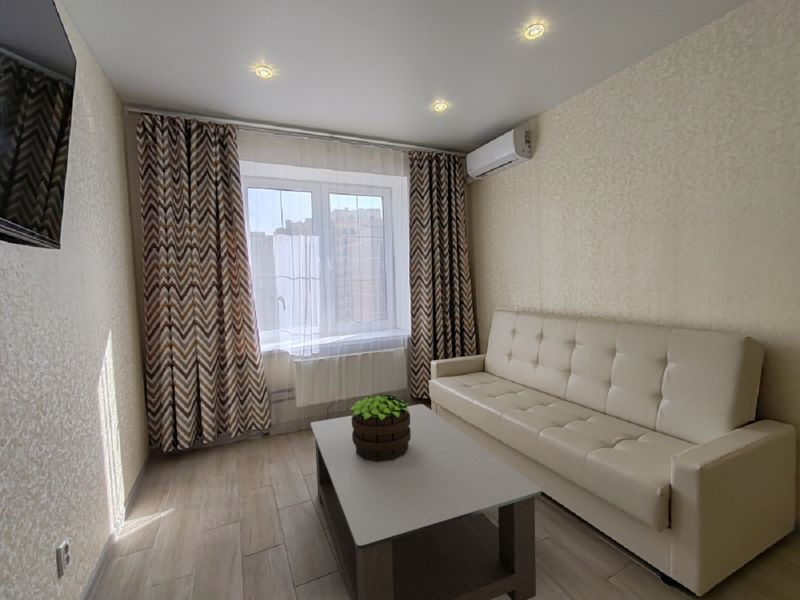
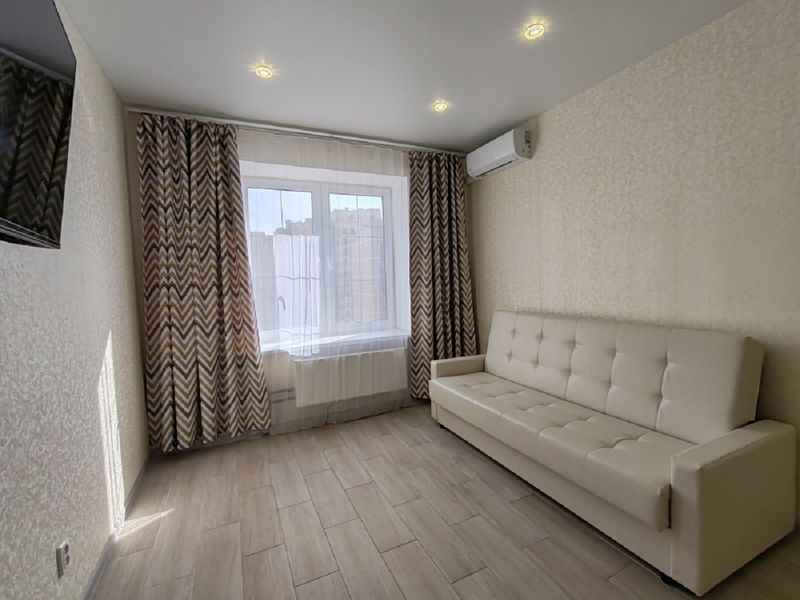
- potted plant (381, 422)
- coffee table (403, 492)
